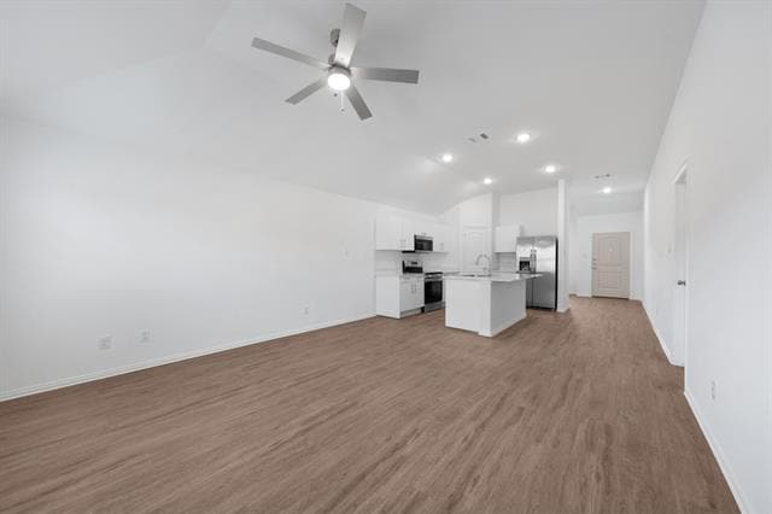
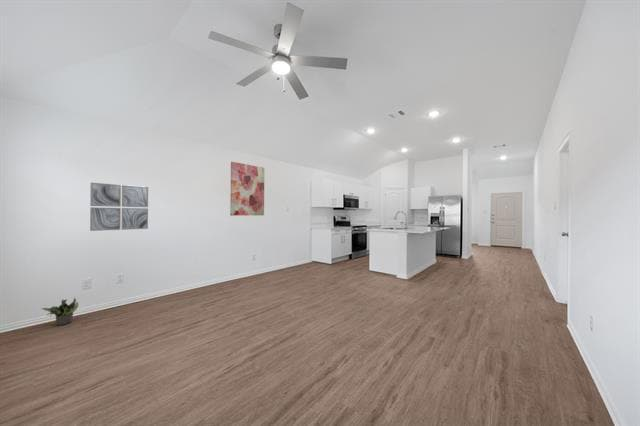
+ potted plant (60, 311)
+ wall art (248, 190)
+ wall art (120, 206)
